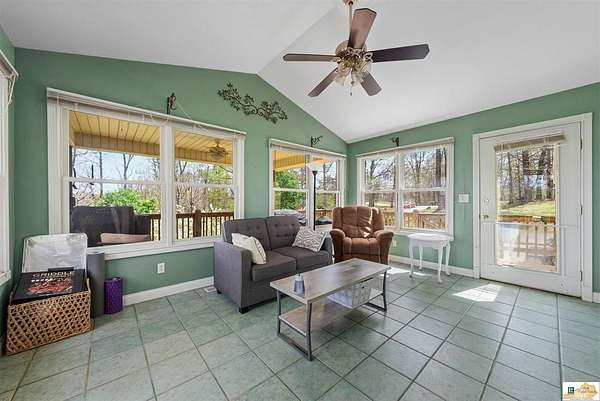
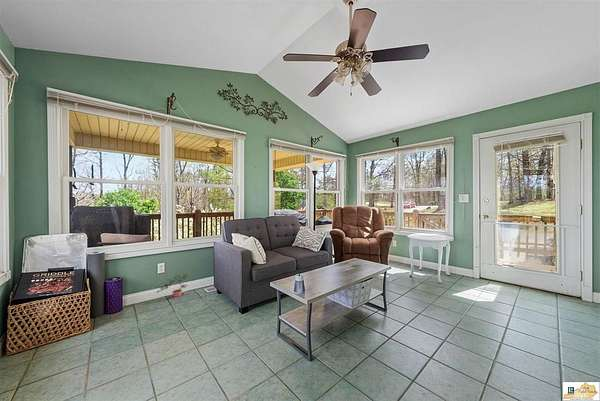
+ potted plant (170, 285)
